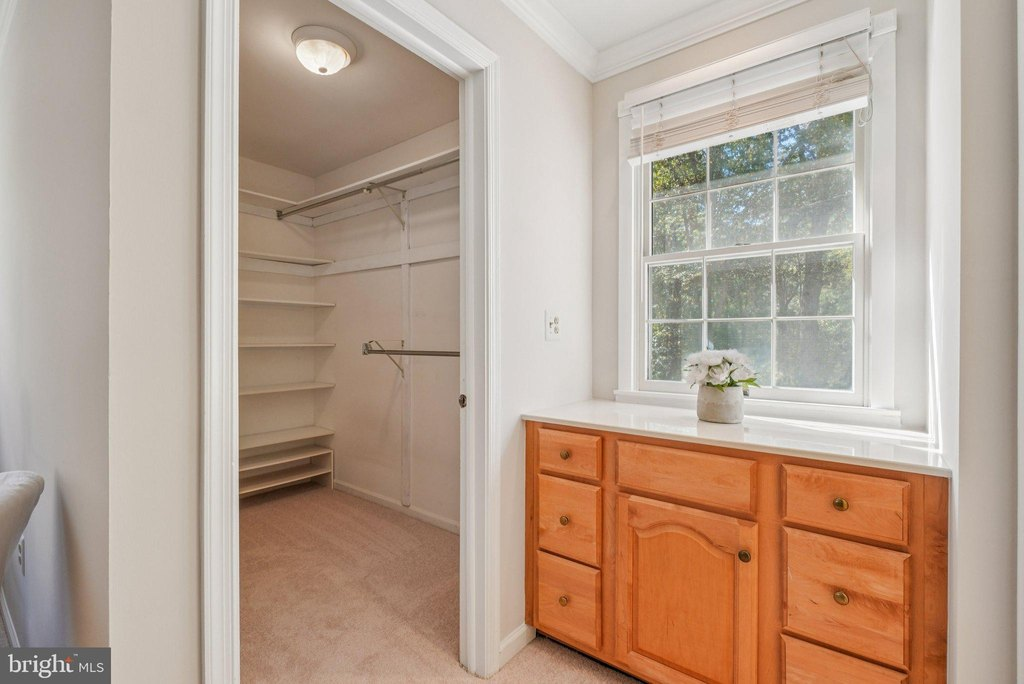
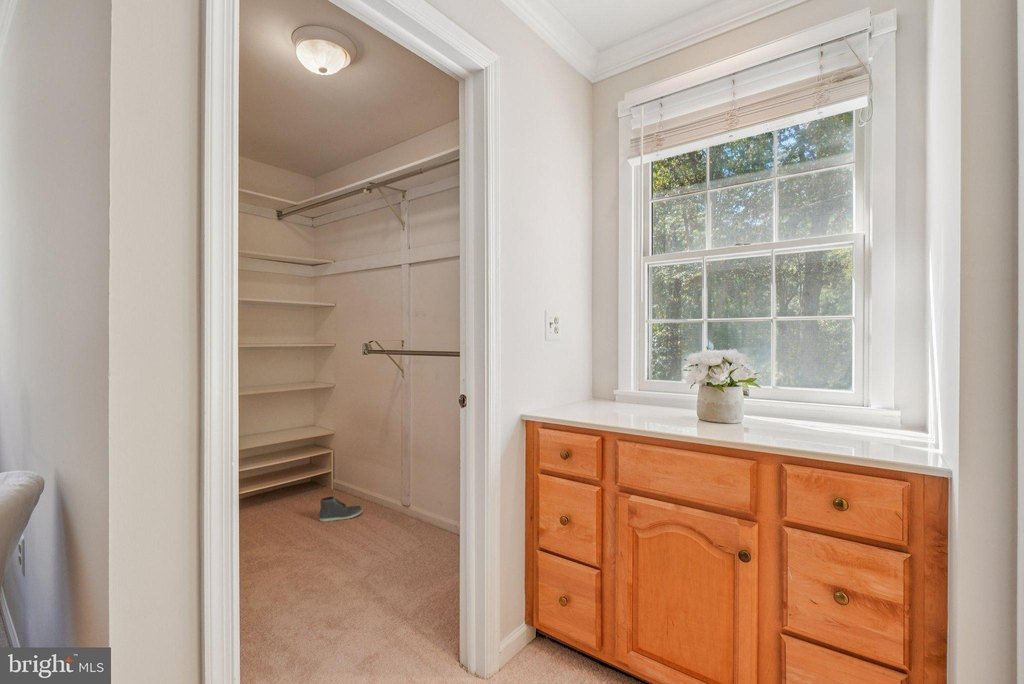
+ sneaker (341, 506)
